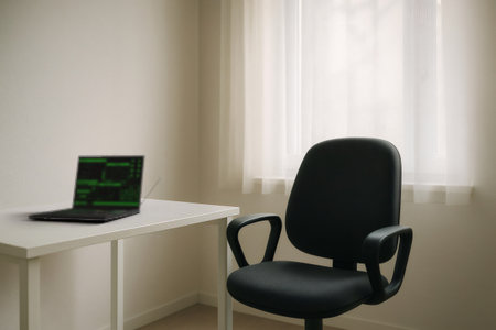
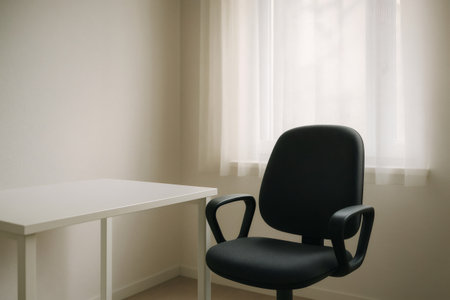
- laptop (99, 185)
